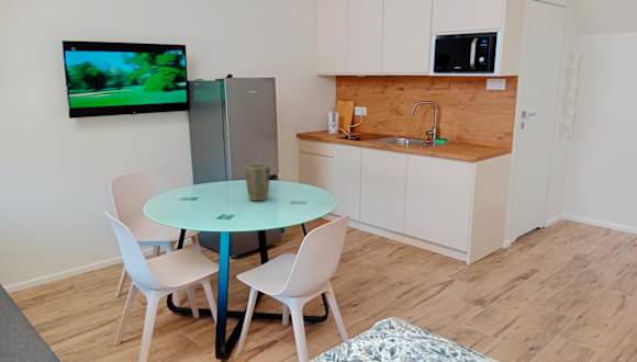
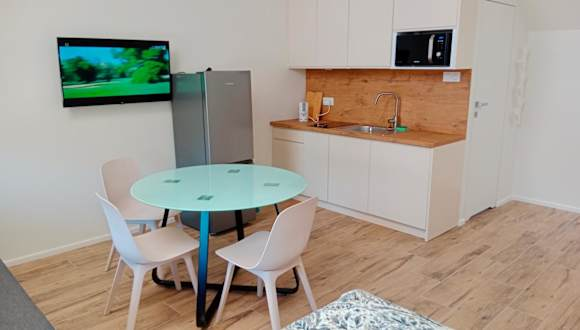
- plant pot (258, 182)
